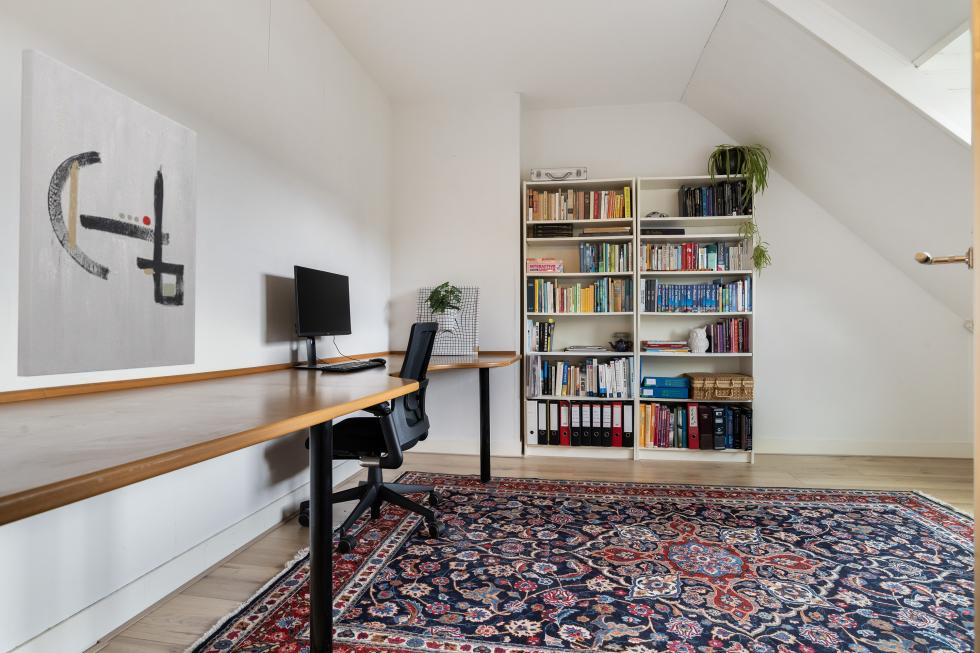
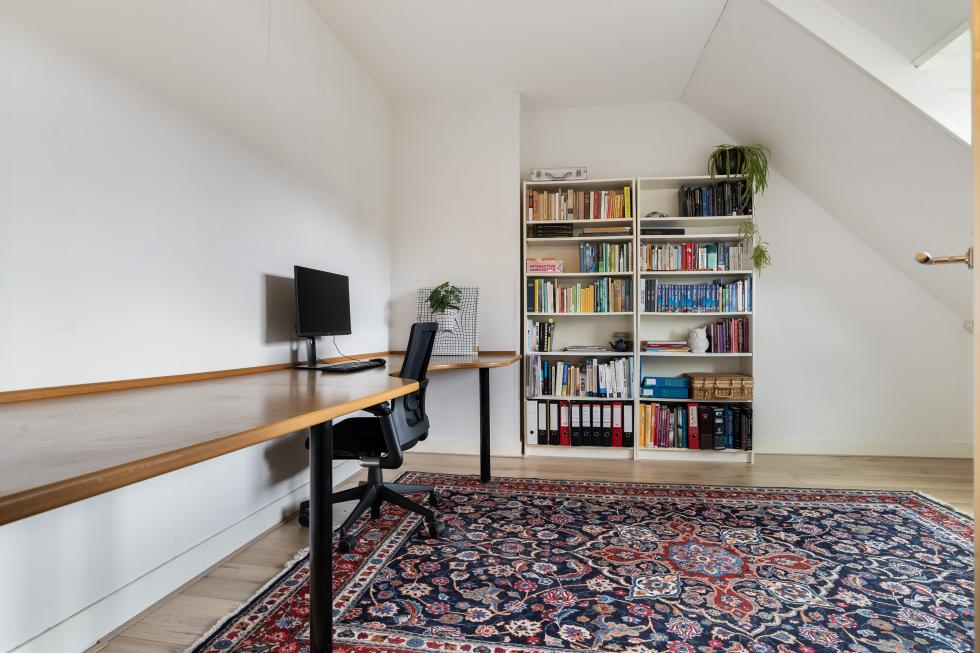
- wall art (122, 232)
